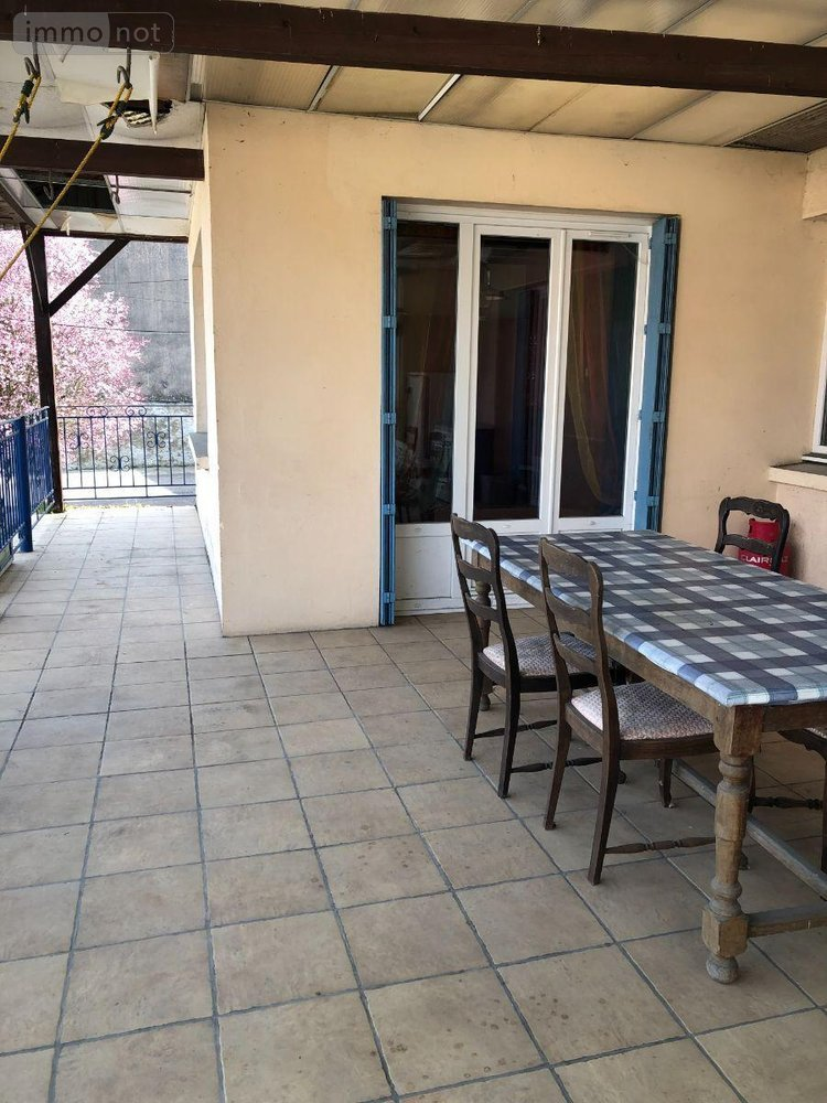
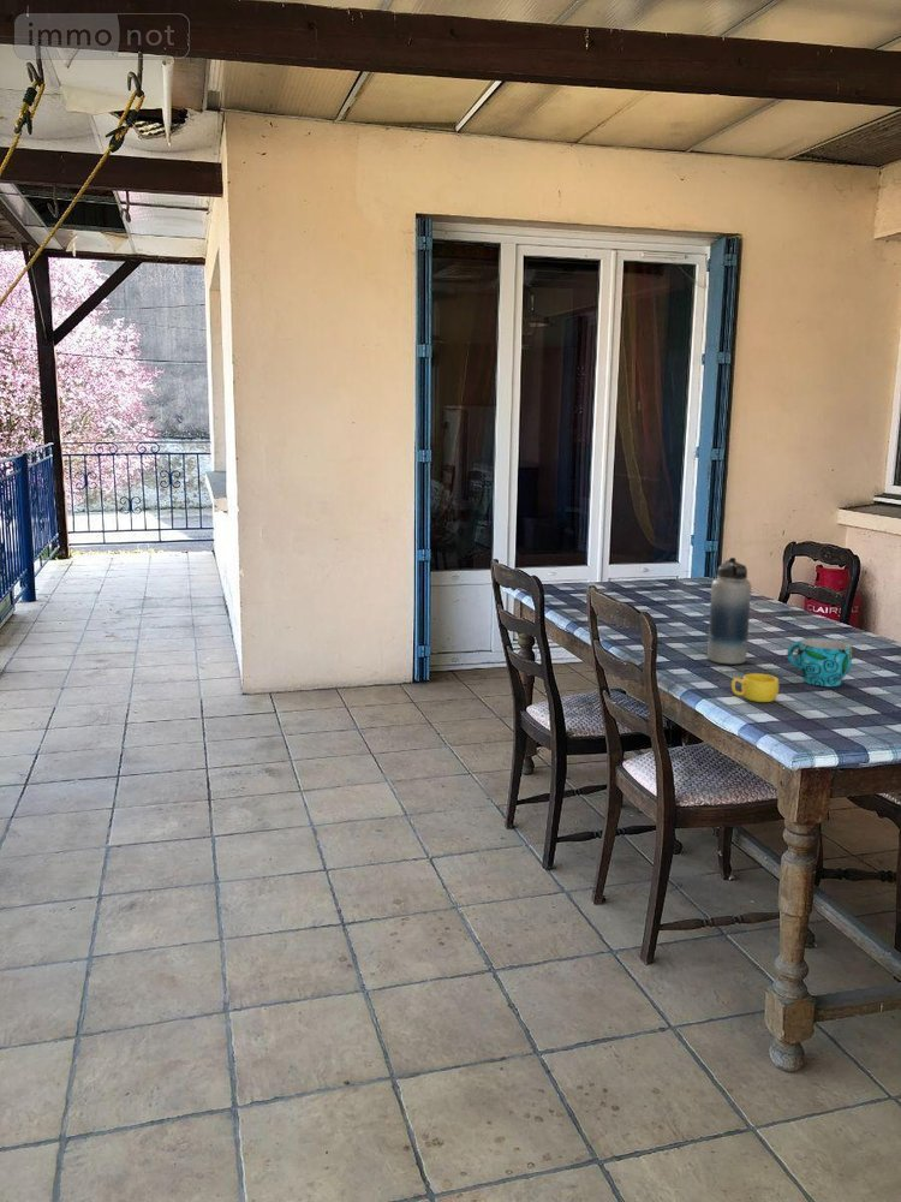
+ cup (819, 662)
+ water bottle (729, 609)
+ cup (754, 688)
